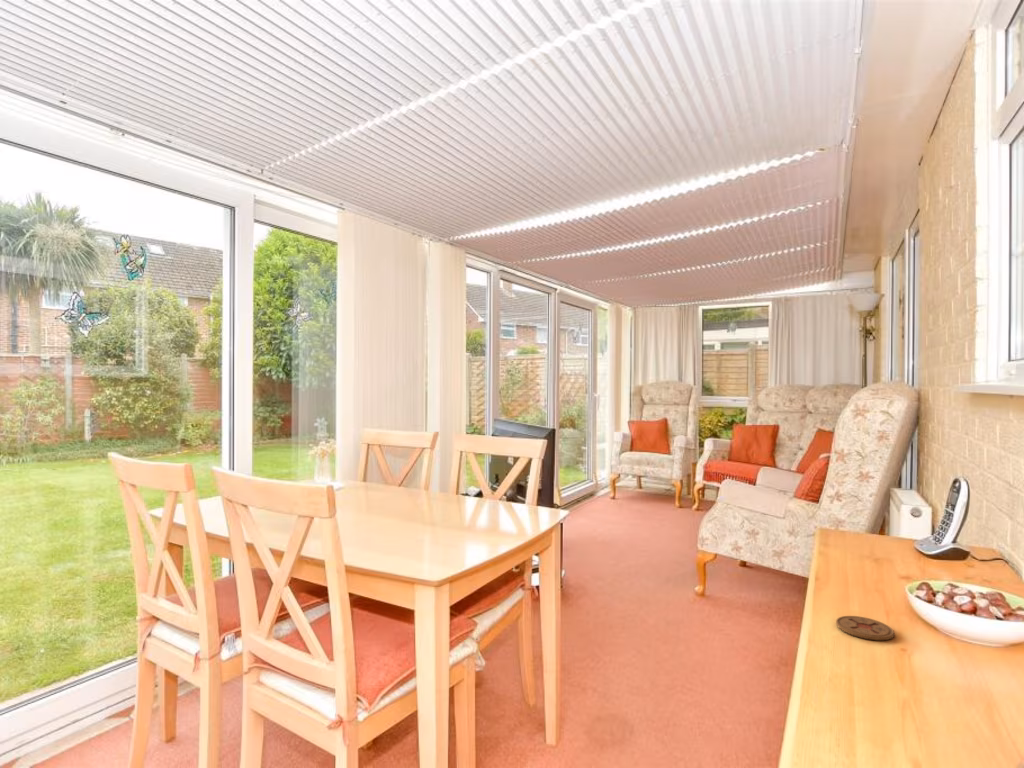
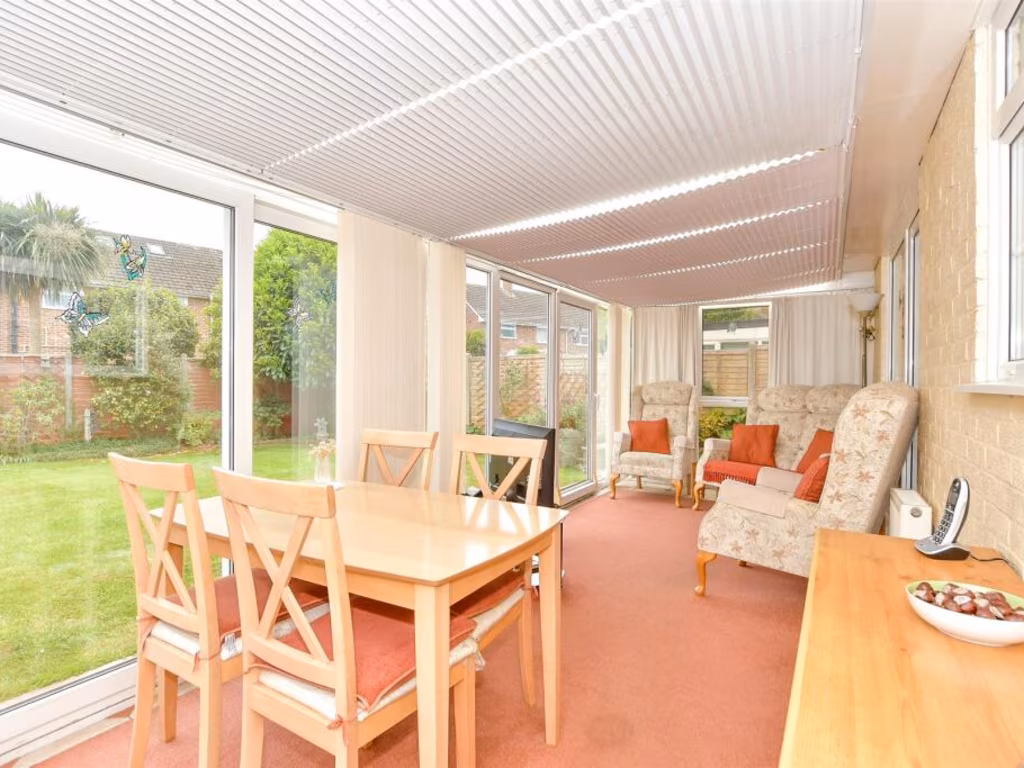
- coaster (864, 627)
